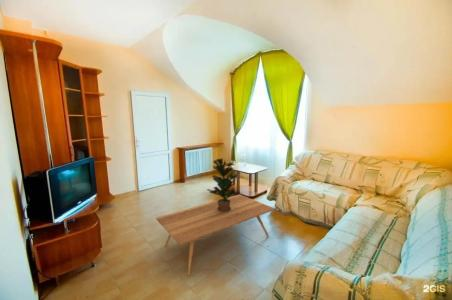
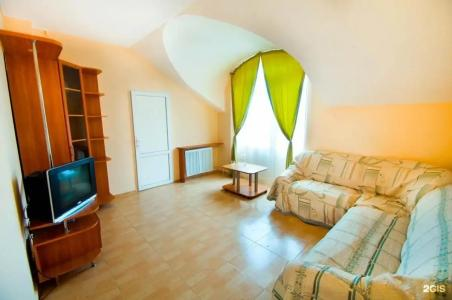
- potted plant (223, 184)
- coffee table (218, 227)
